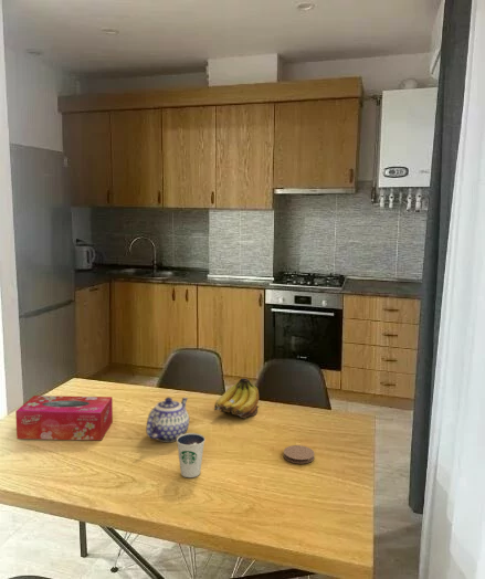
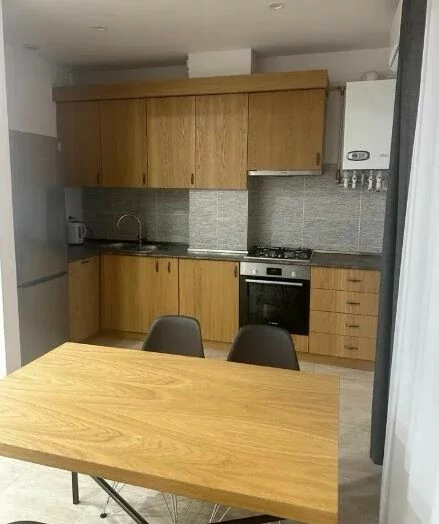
- fruit (236, 398)
- dixie cup (190, 455)
- coaster (298, 454)
- tissue box (66, 417)
- teapot (168, 417)
